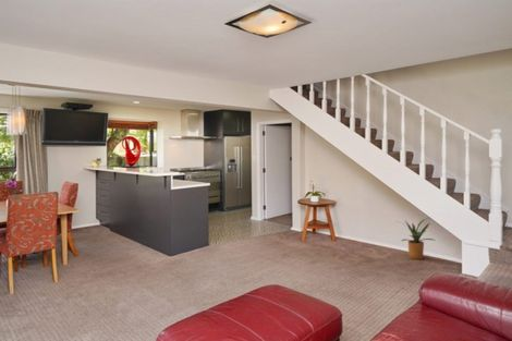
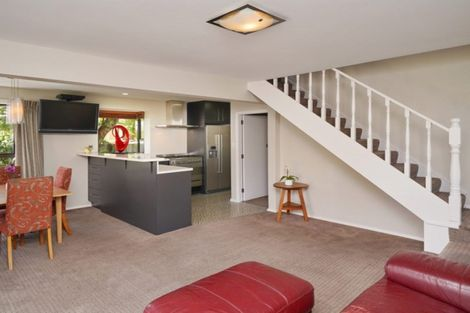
- house plant (415, 236)
